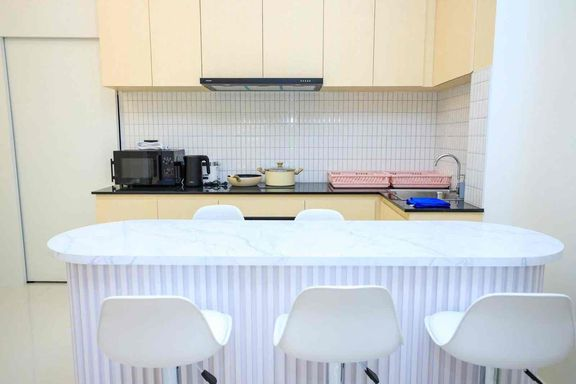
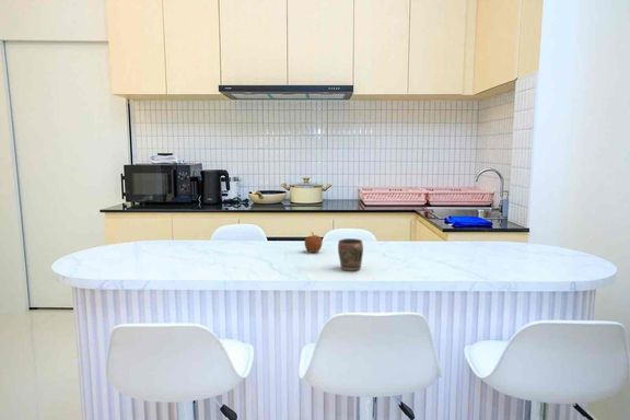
+ mug (350, 255)
+ apple (313, 242)
